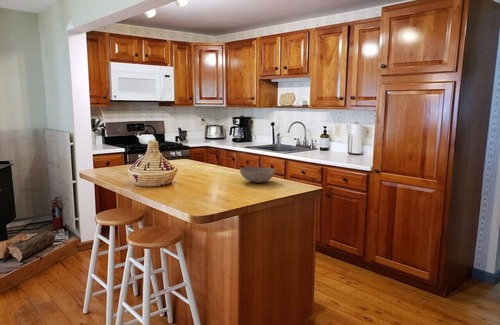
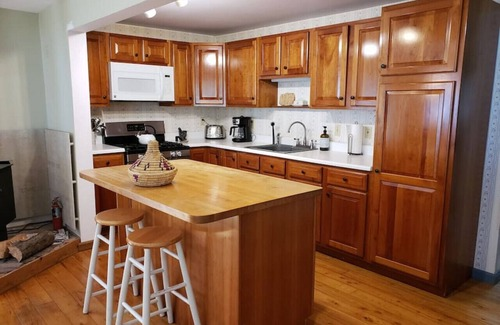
- bowl (257, 175)
